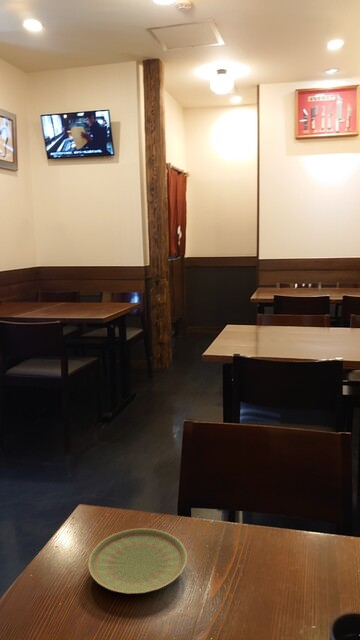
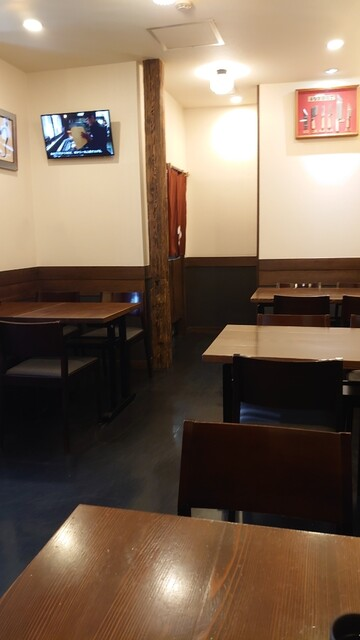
- plate (138, 563)
